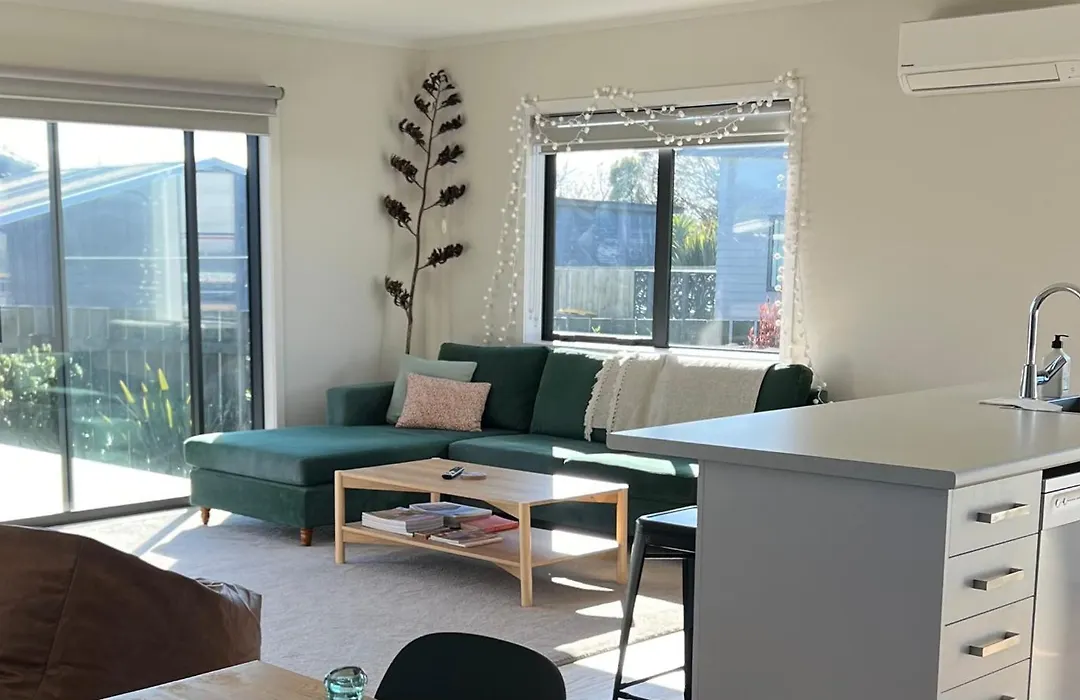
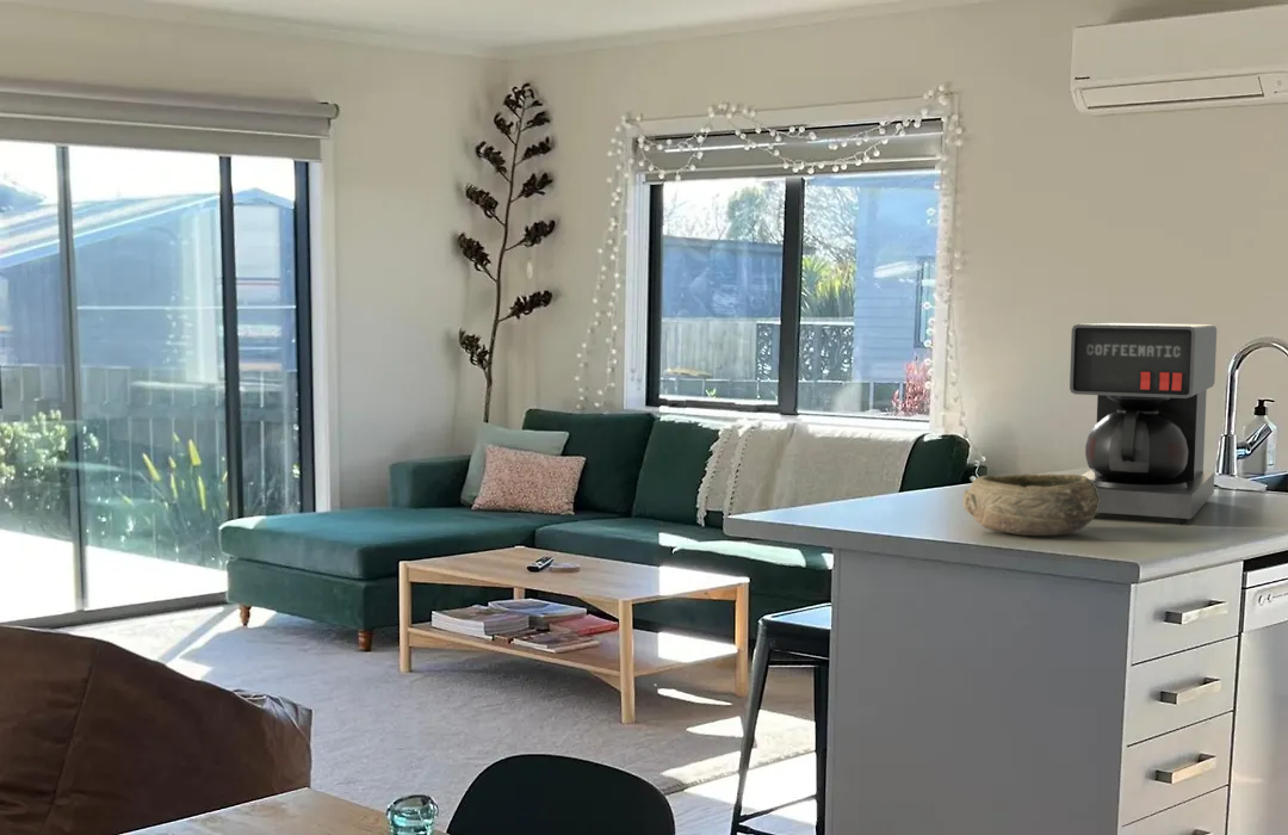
+ coffee maker (1144, 416)
+ bowl (1032, 503)
